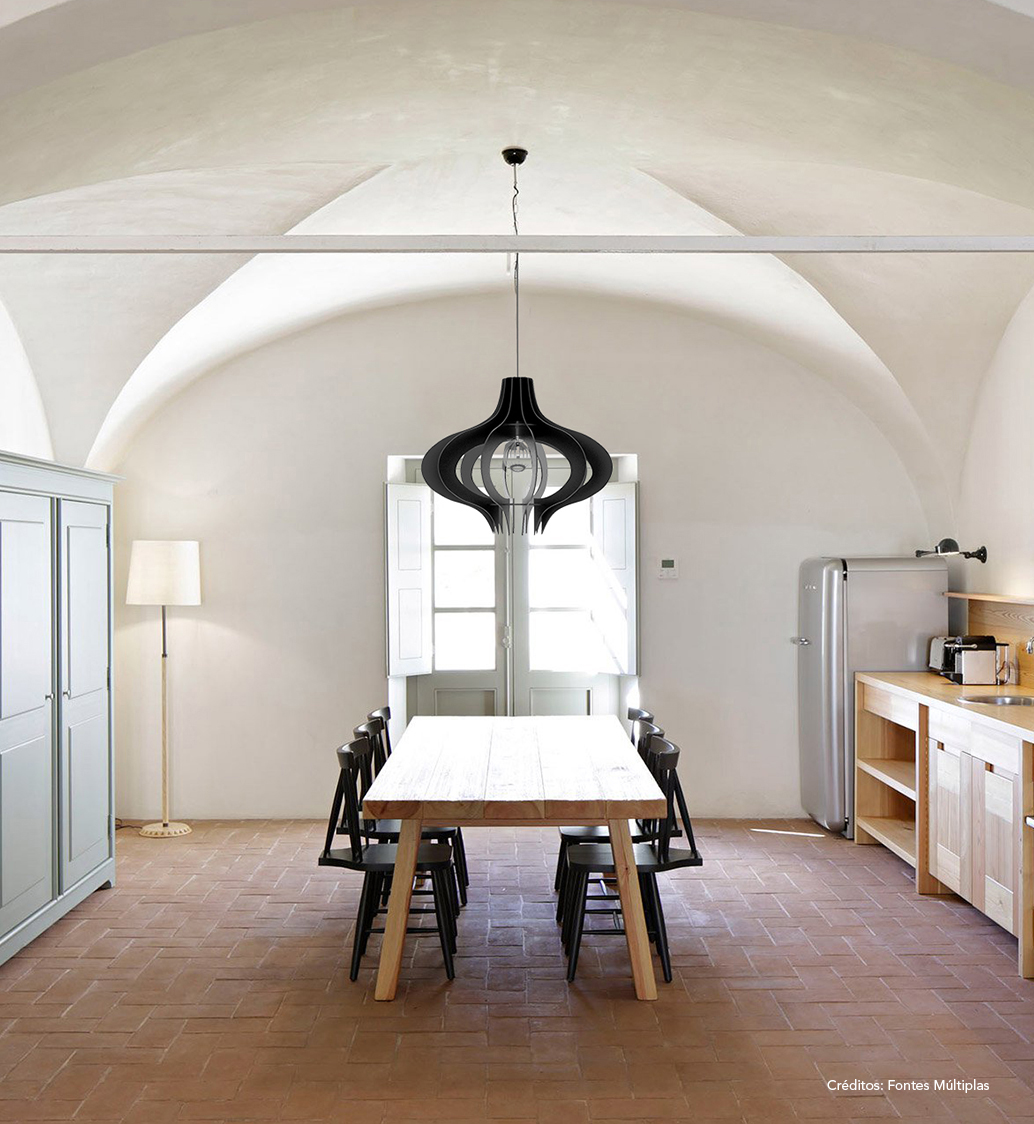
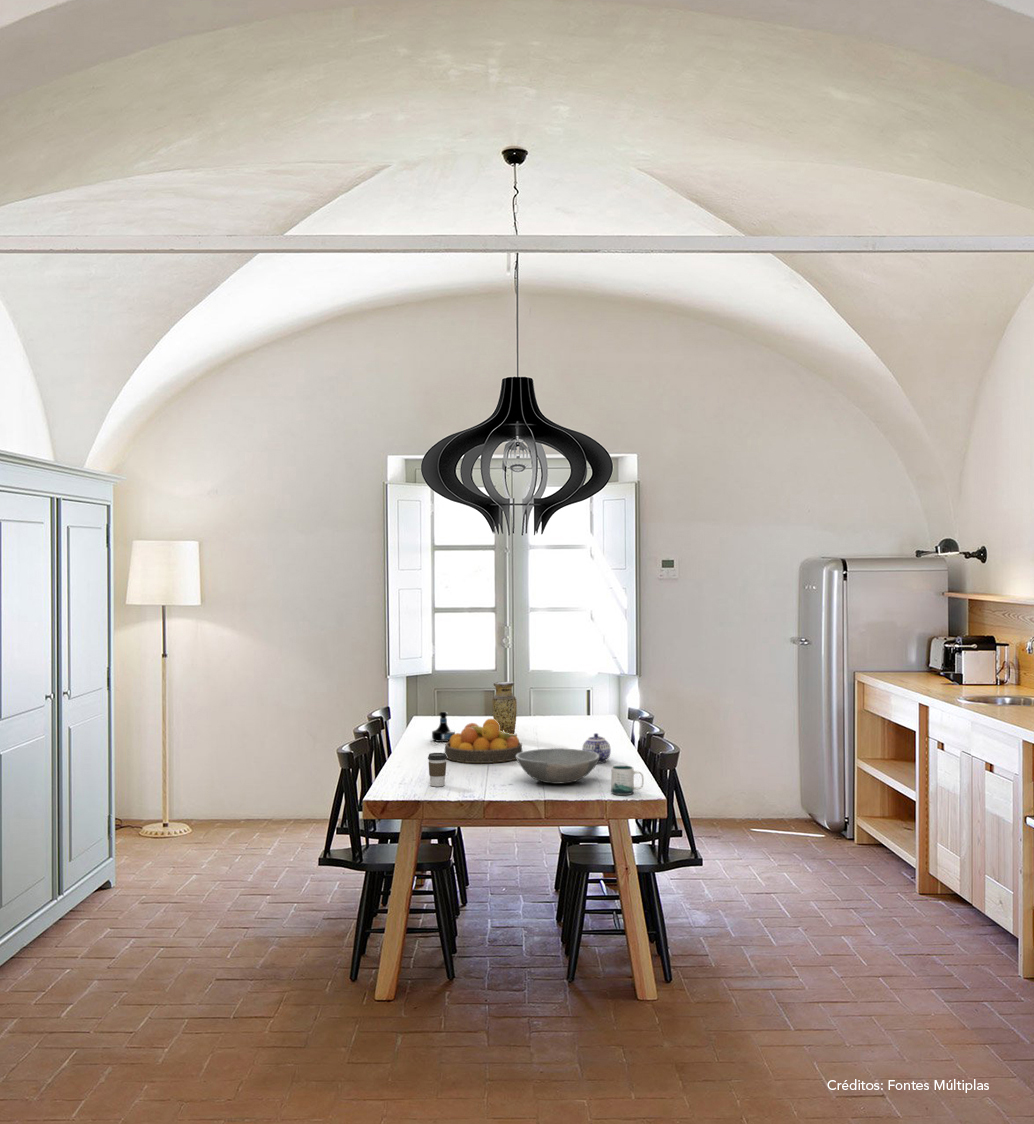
+ bowl (557, 767)
+ fruit bowl (483, 739)
+ tequila bottle (443, 725)
+ coffee cup (437, 769)
+ mug (627, 780)
+ vase (504, 710)
+ teapot (596, 747)
